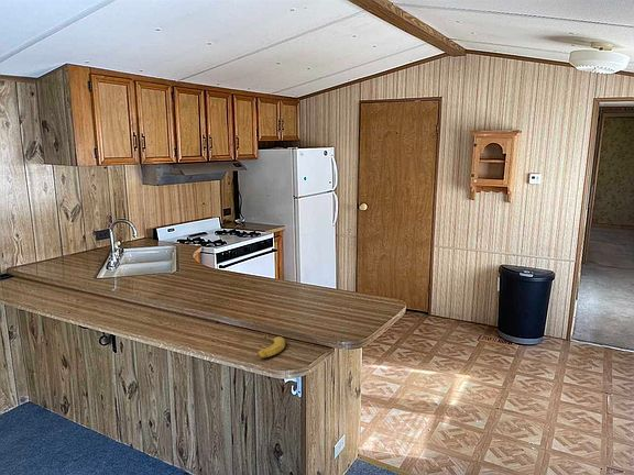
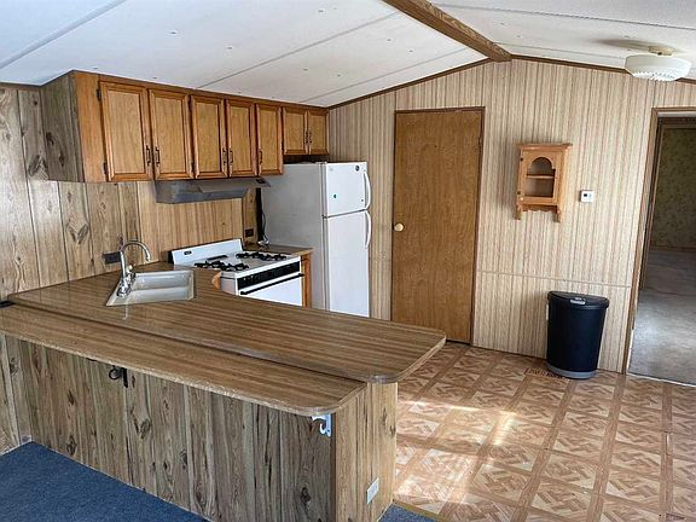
- fruit (266, 347)
